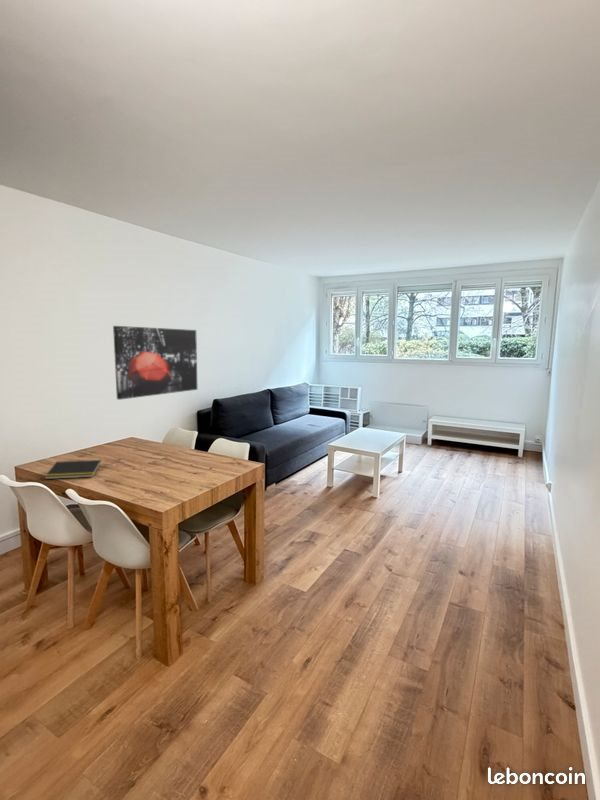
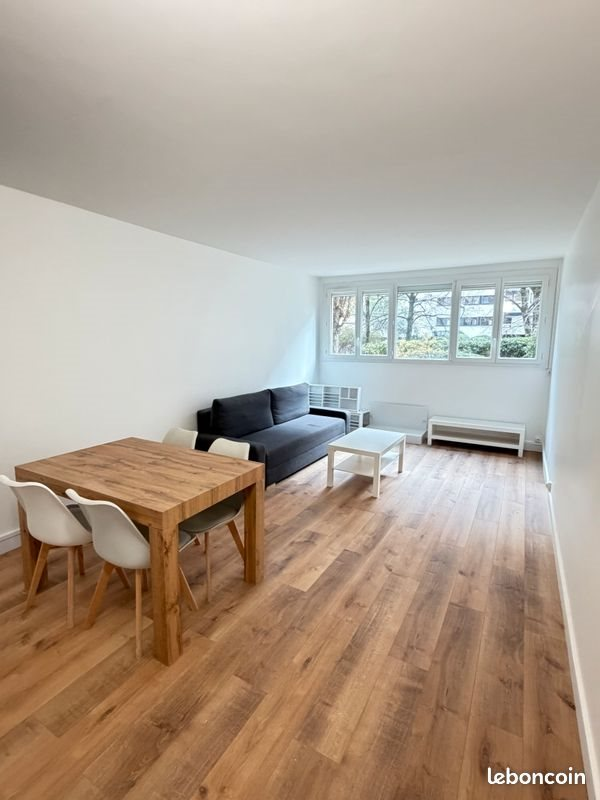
- wall art (160, 361)
- notepad (74, 469)
